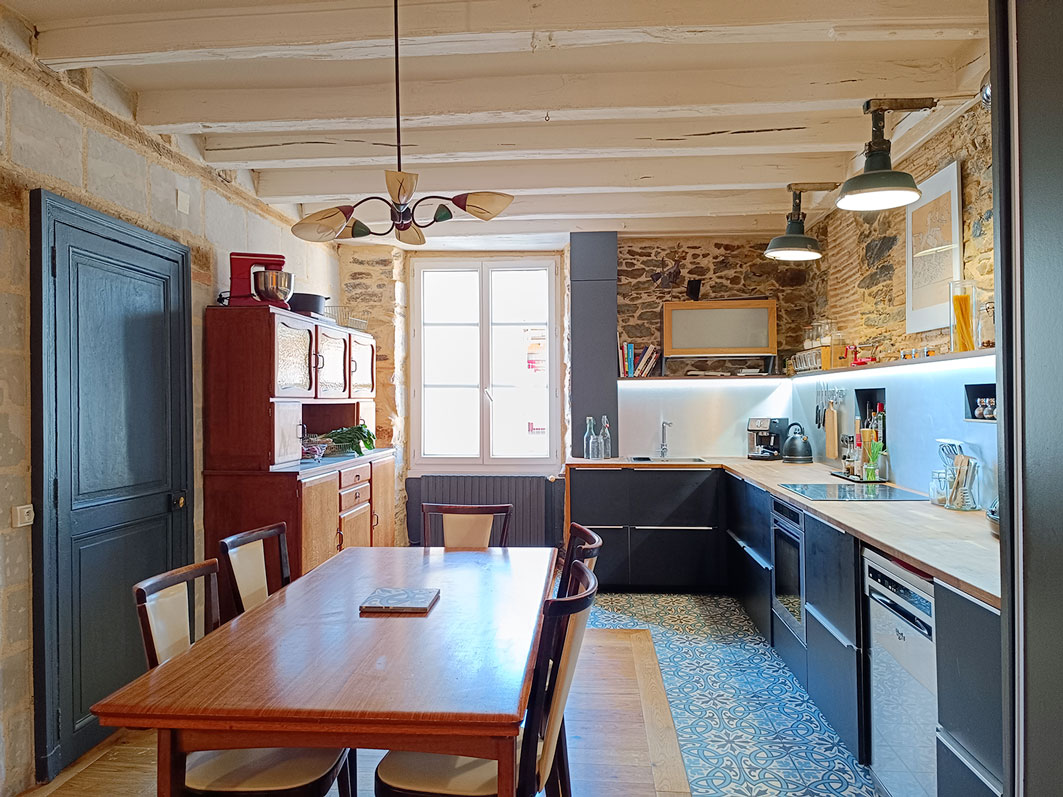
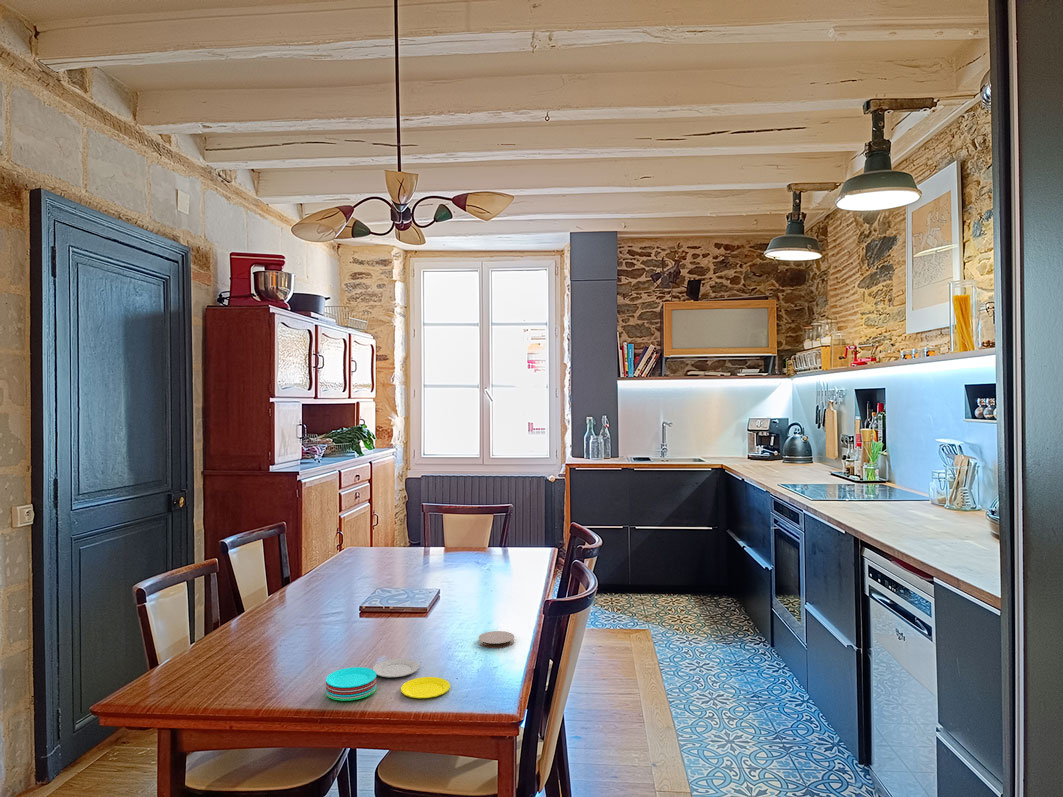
+ plate (390, 673)
+ coaster (496, 639)
